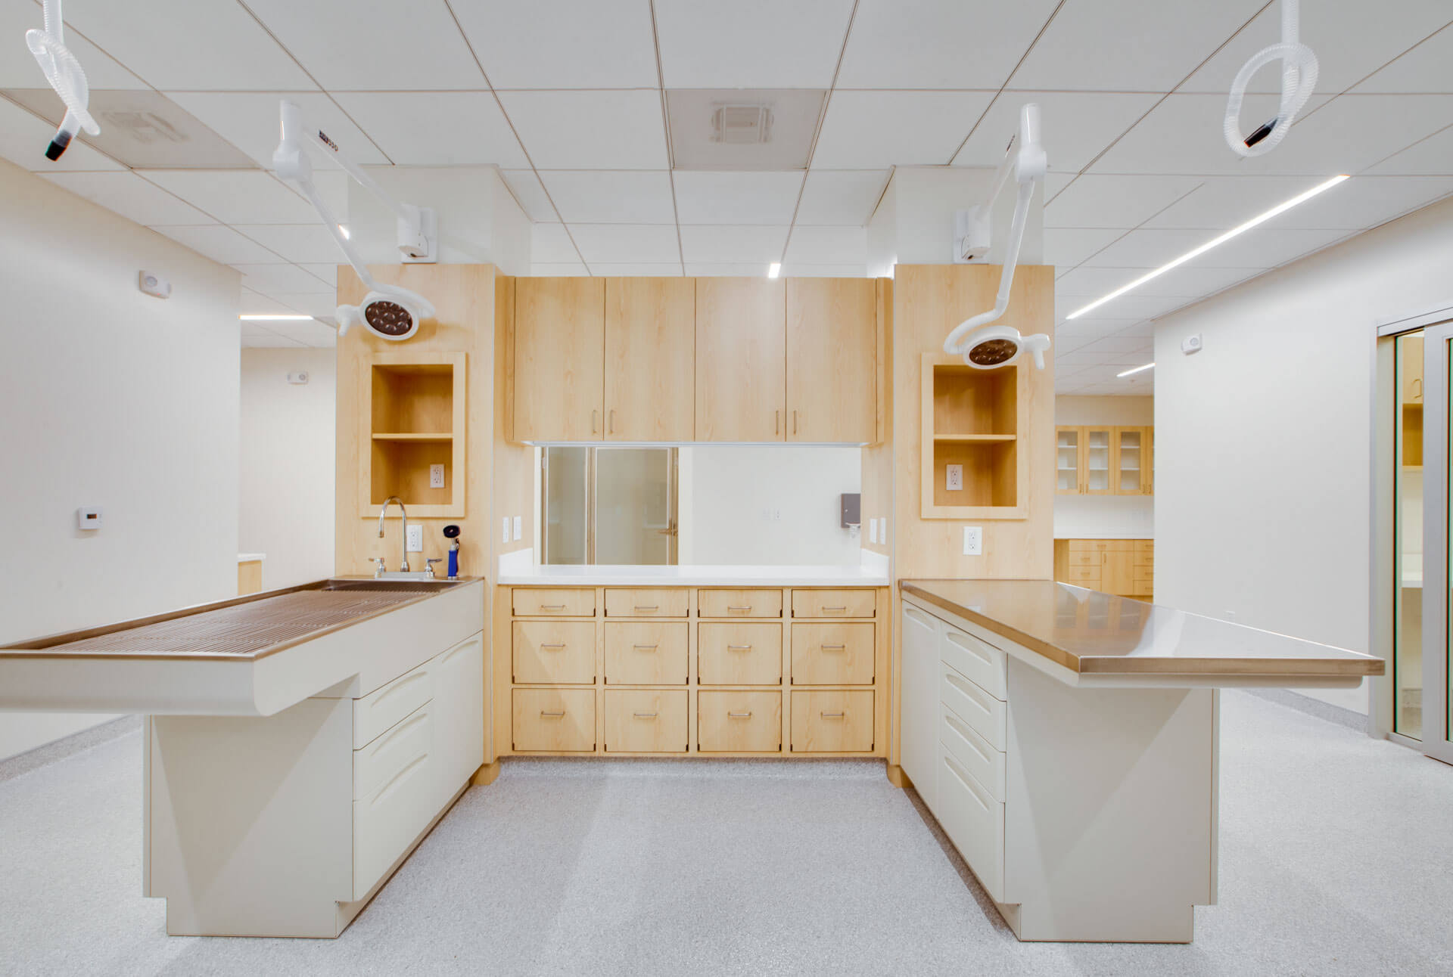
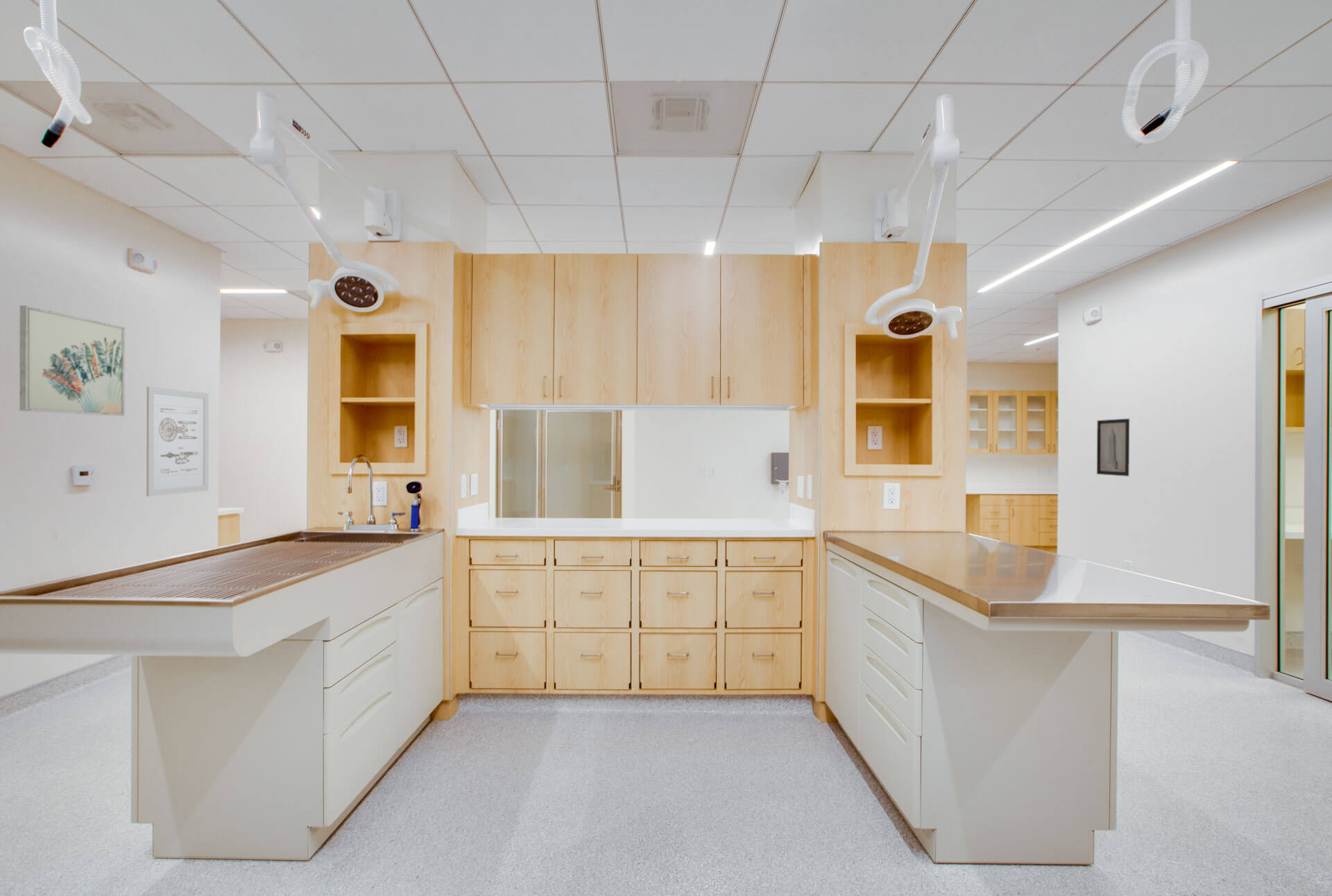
+ wall art (76, 365)
+ wall art (179, 442)
+ wall art (1112, 447)
